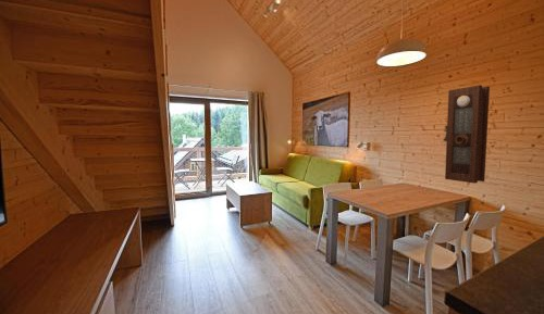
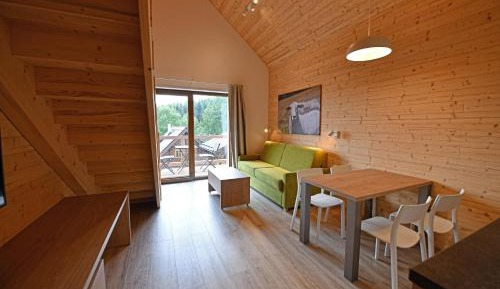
- pendulum clock (460, 135)
